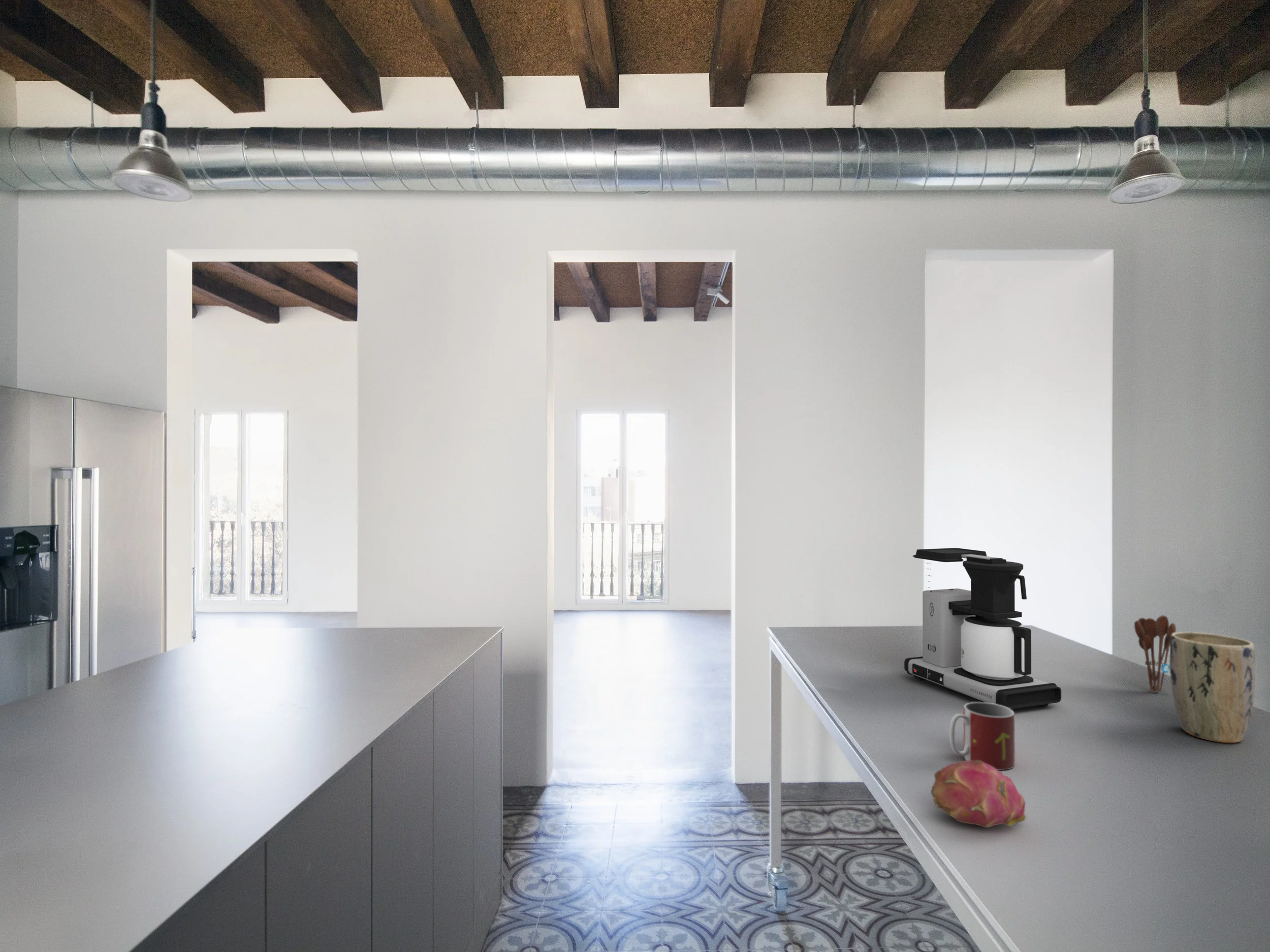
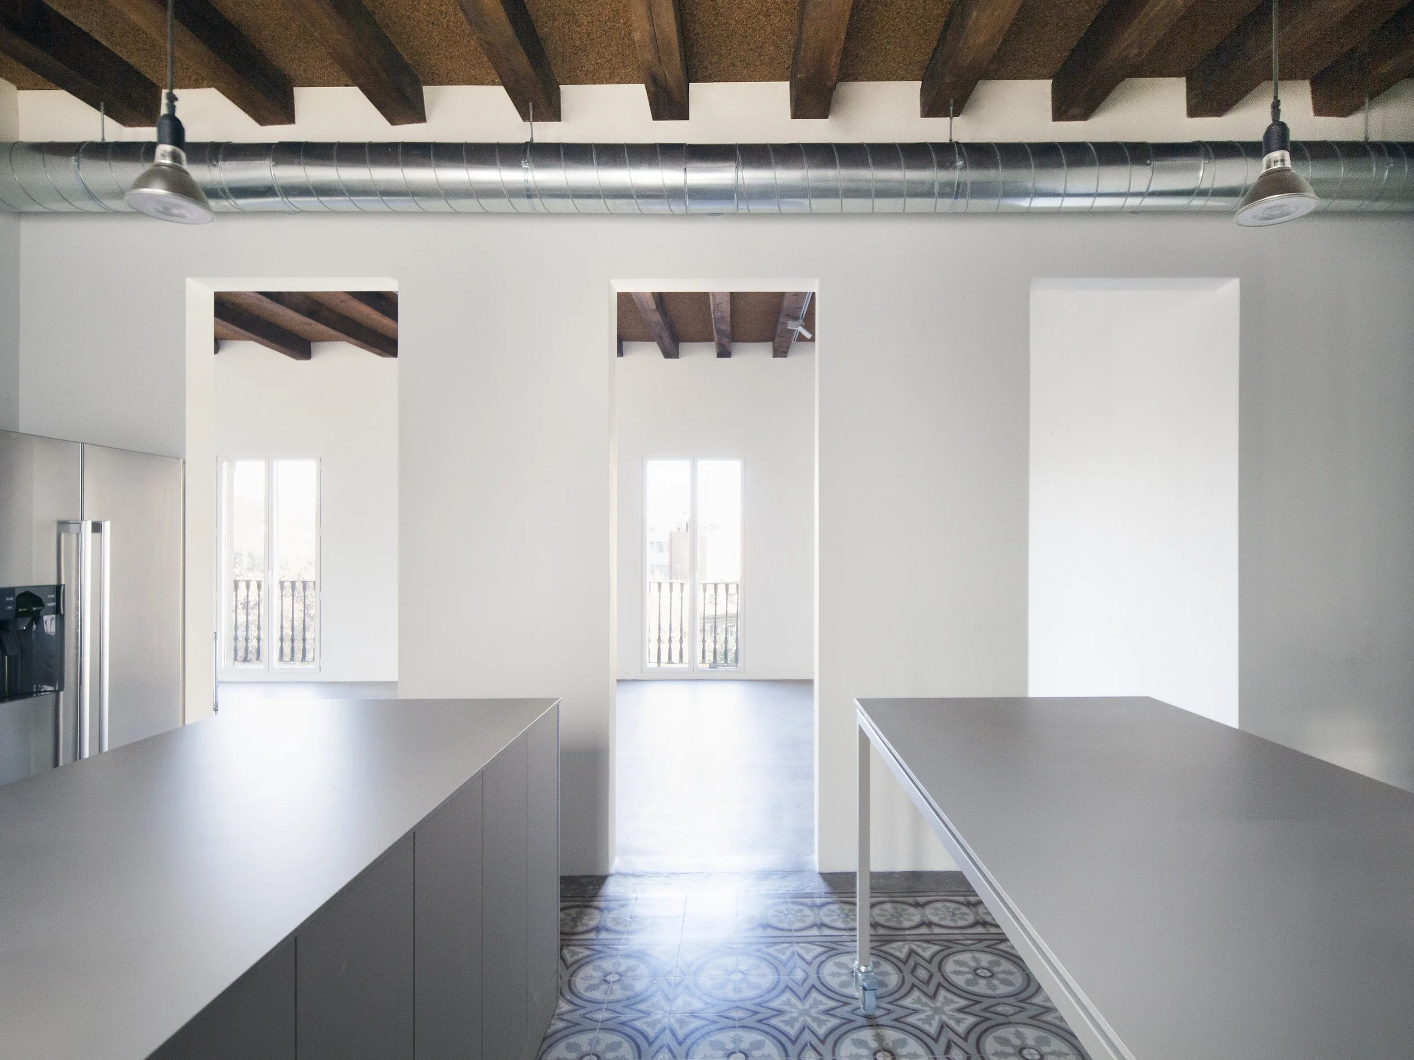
- plant pot (1211, 686)
- mug (980, 735)
- fruit (978, 792)
- coffee maker (977, 622)
- utensil holder (1154, 652)
